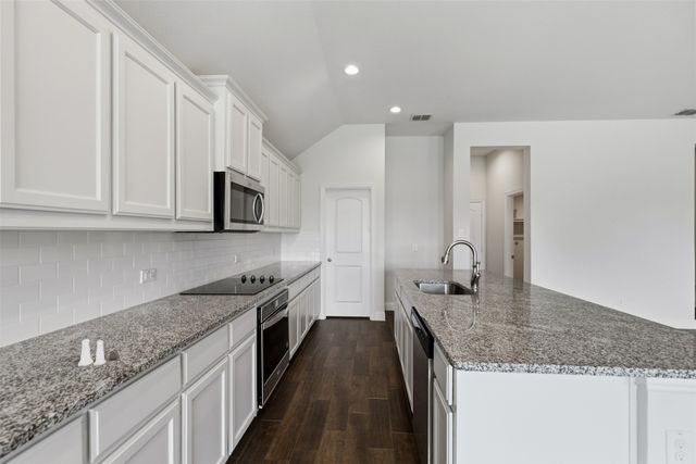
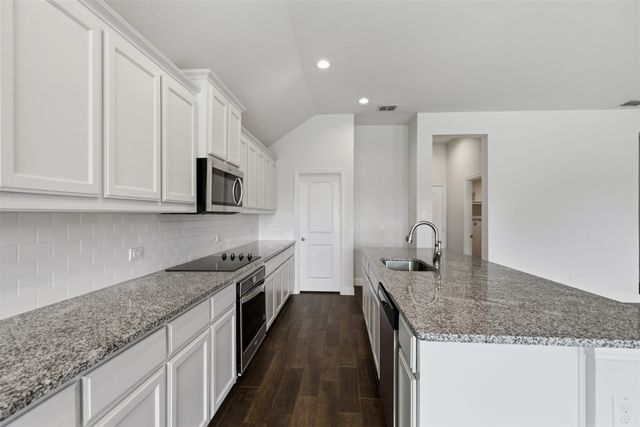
- salt and pepper shaker set (97, 349)
